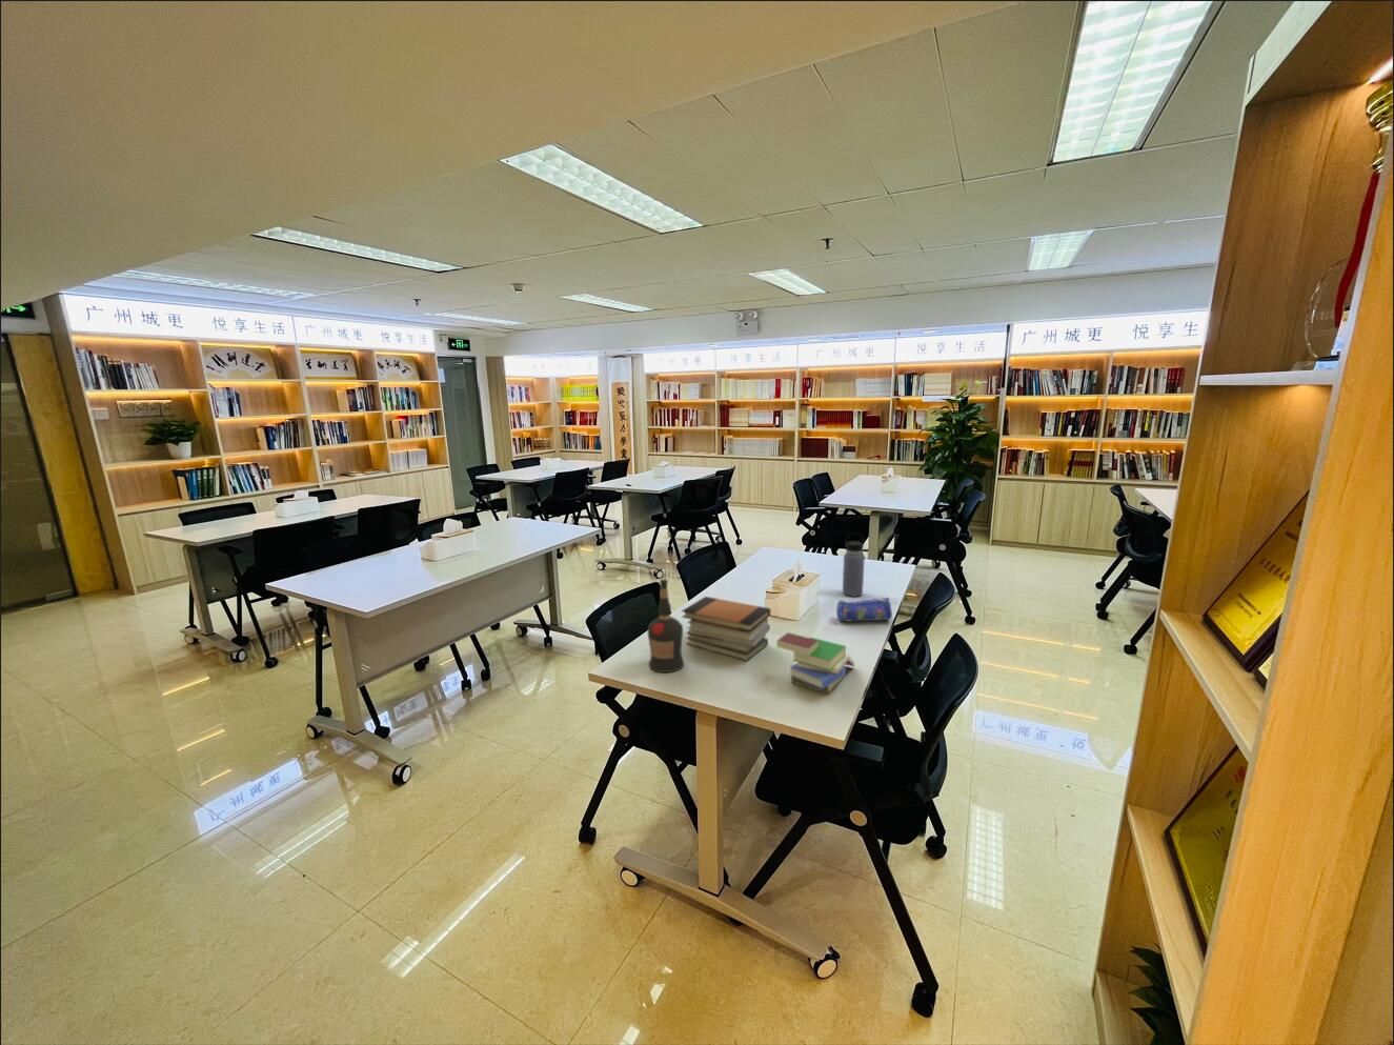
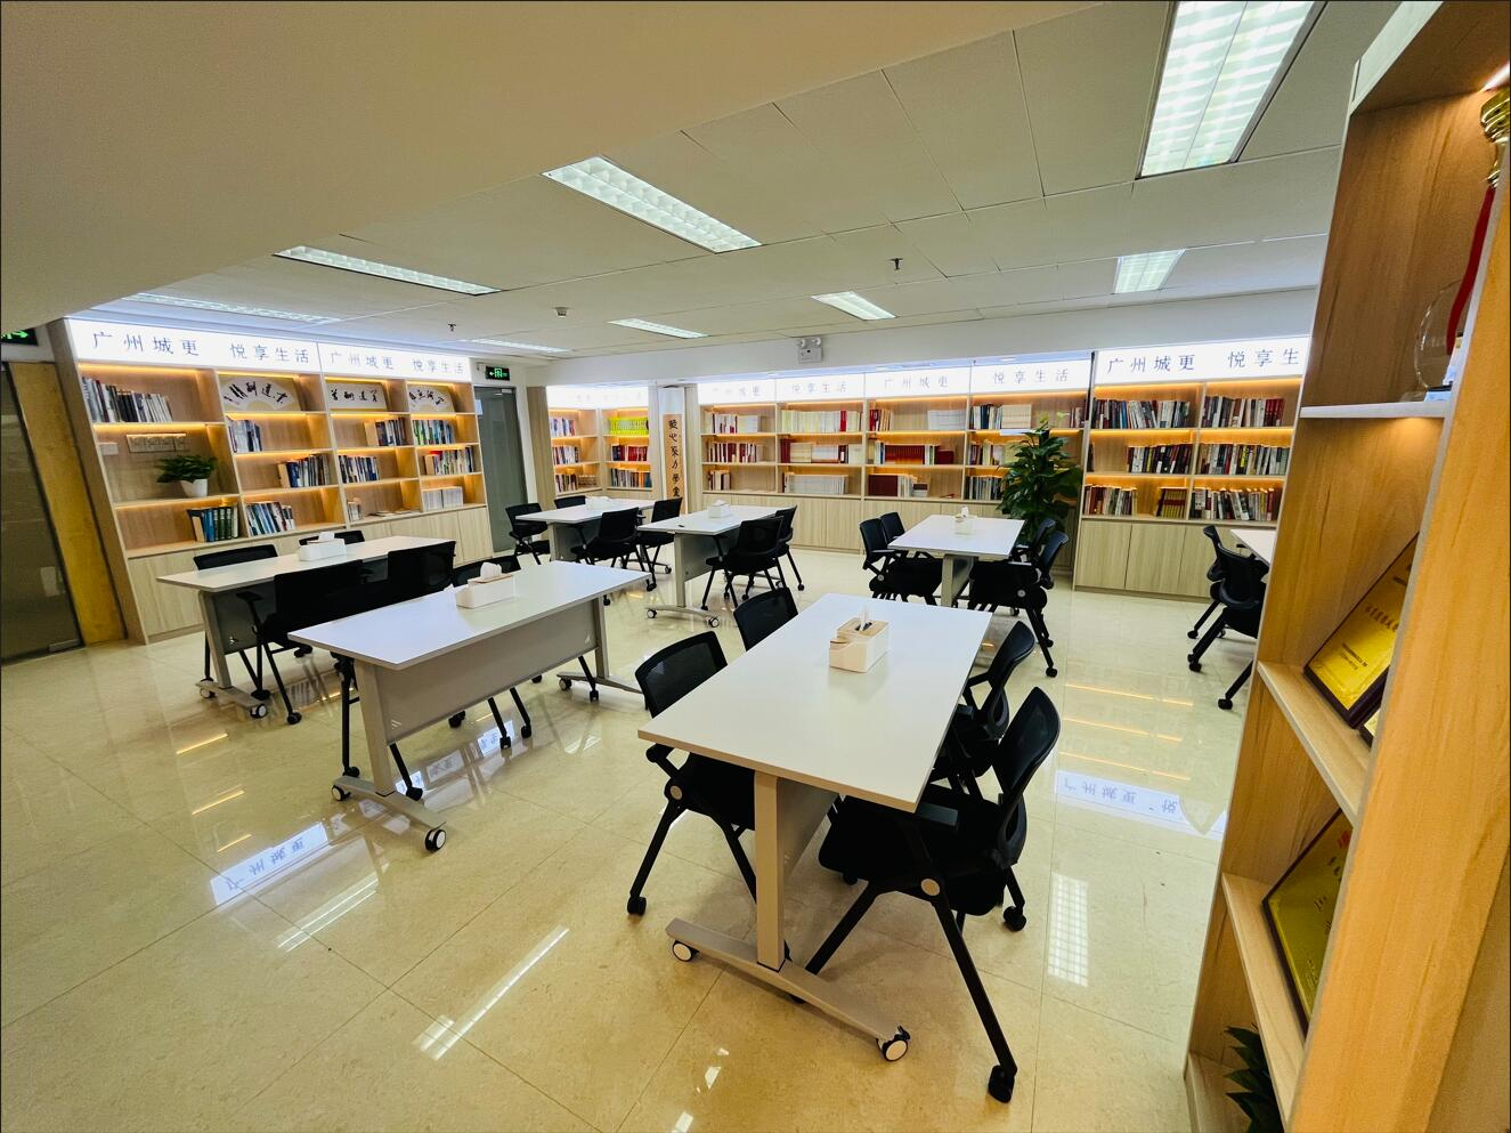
- book stack (727, 627)
- pencil case (864, 609)
- water bottle (853, 564)
- book (817, 655)
- liquor bottle (665, 622)
